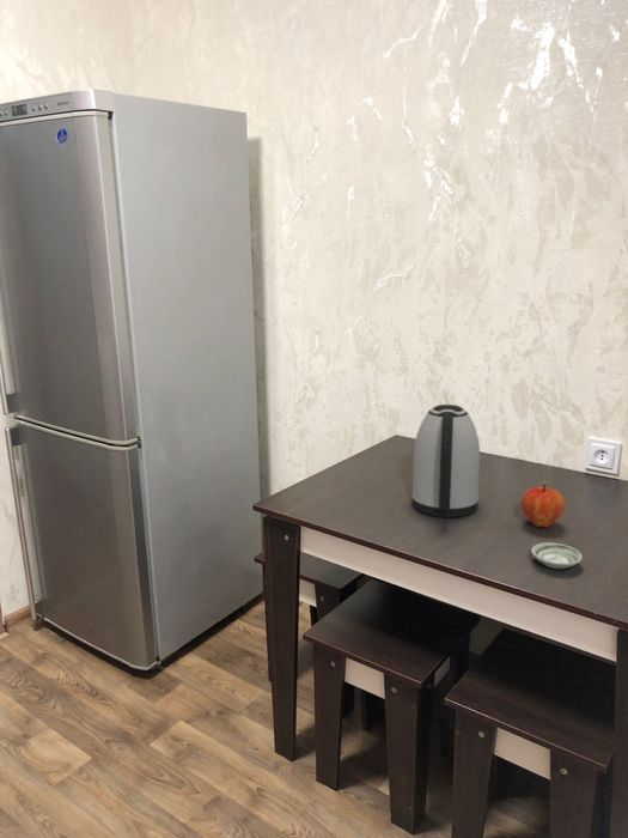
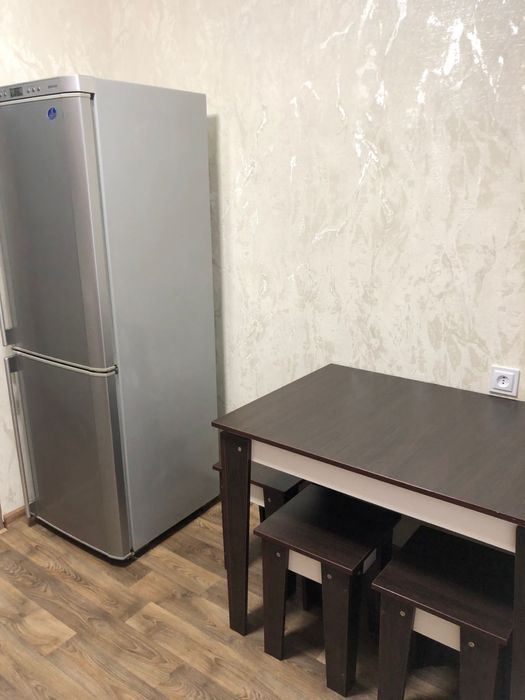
- kettle (446, 460)
- saucer (555, 558)
- fruit (542, 504)
